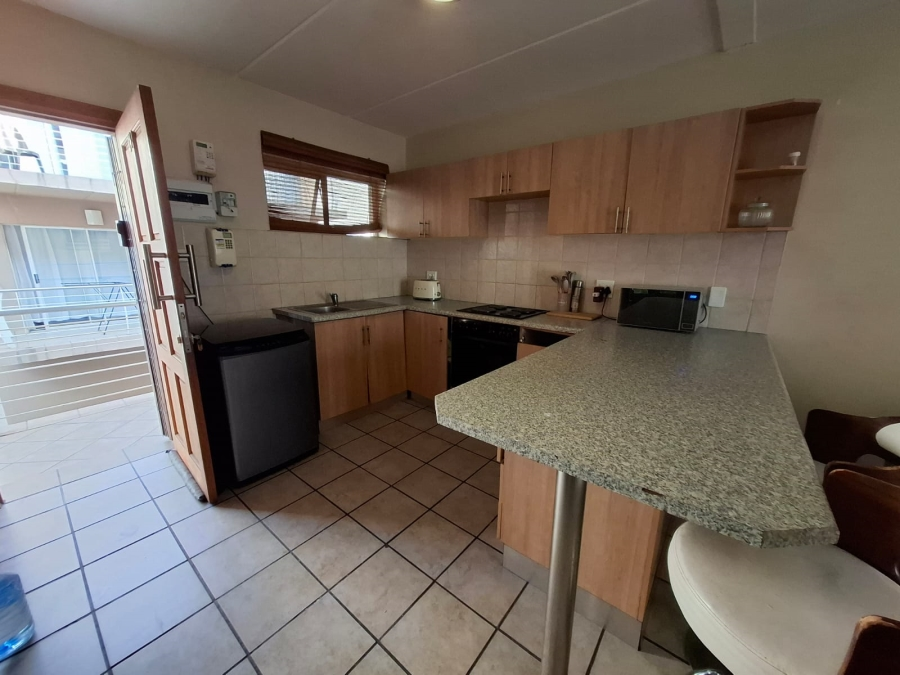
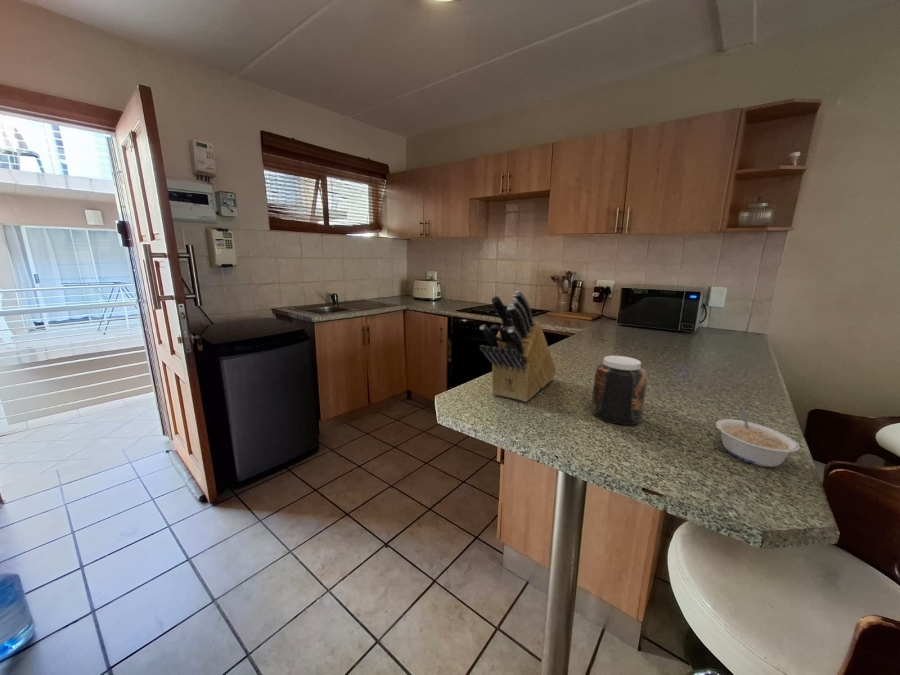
+ knife block (522, 340)
+ legume (750, 440)
+ jar (618, 388)
